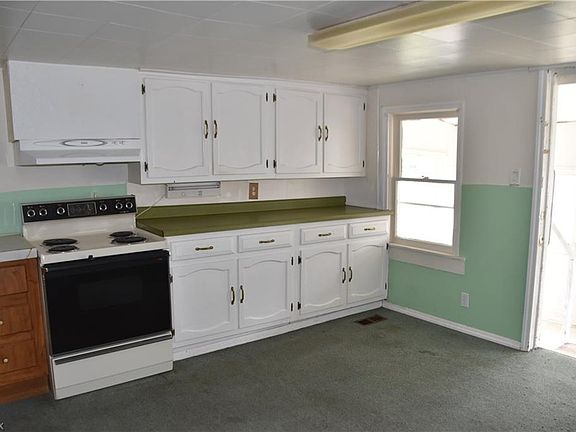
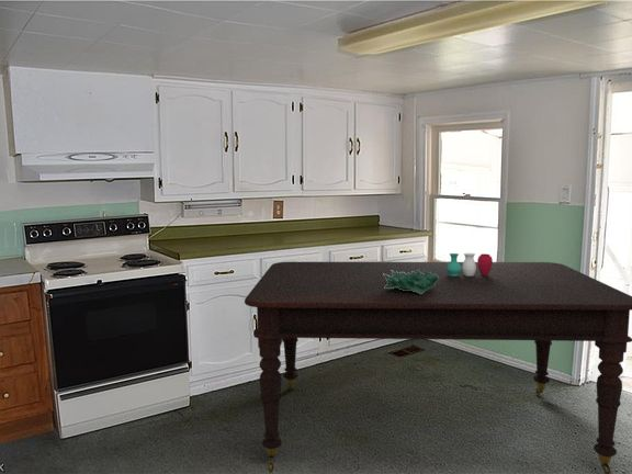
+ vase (469, 263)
+ dining table (424, 338)
+ decorative bowl (409, 280)
